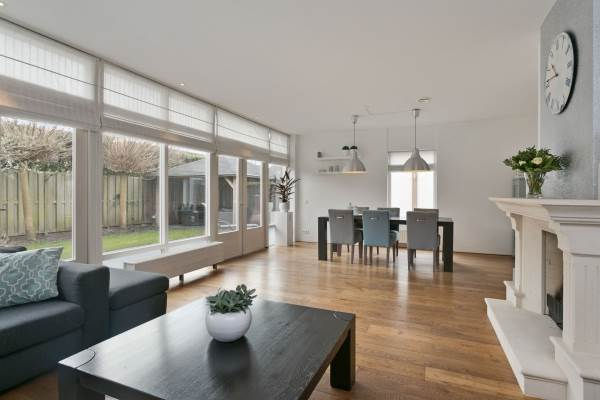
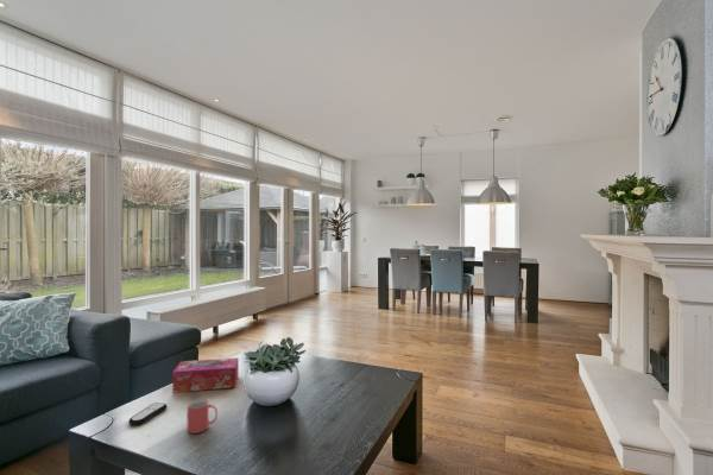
+ mug (202, 416)
+ tissue box (207, 374)
+ remote control (147, 413)
